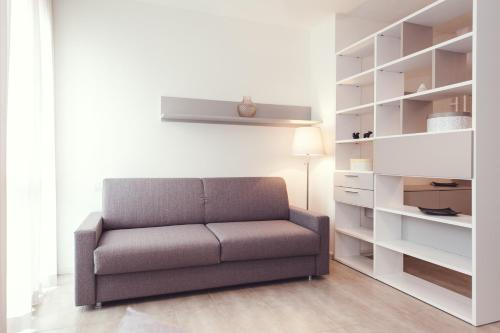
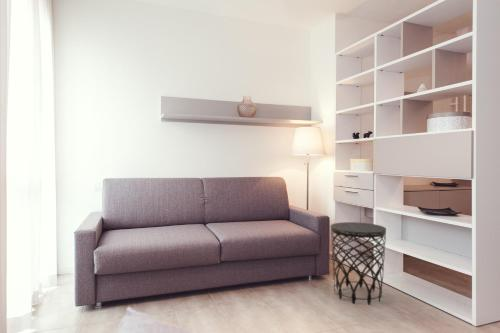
+ side table (356, 260)
